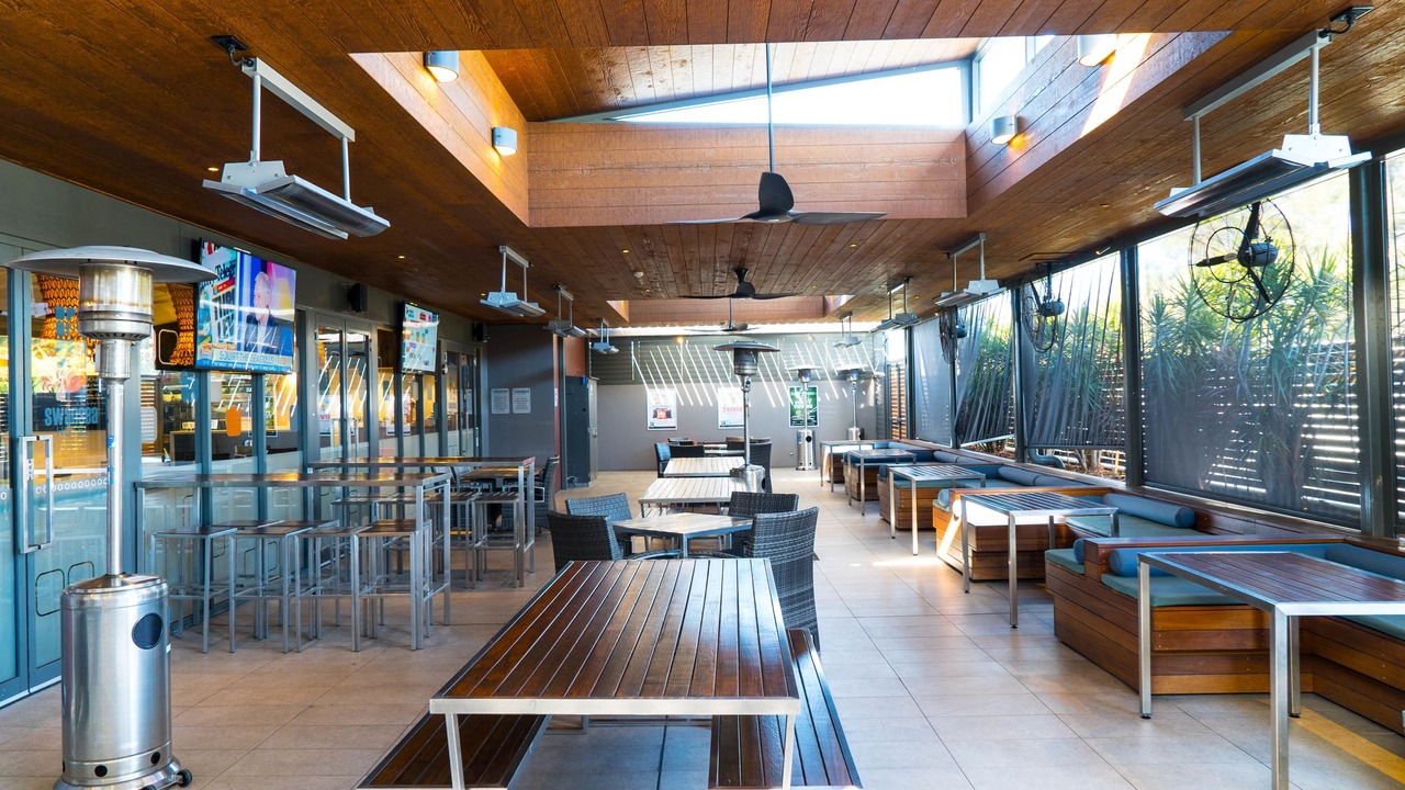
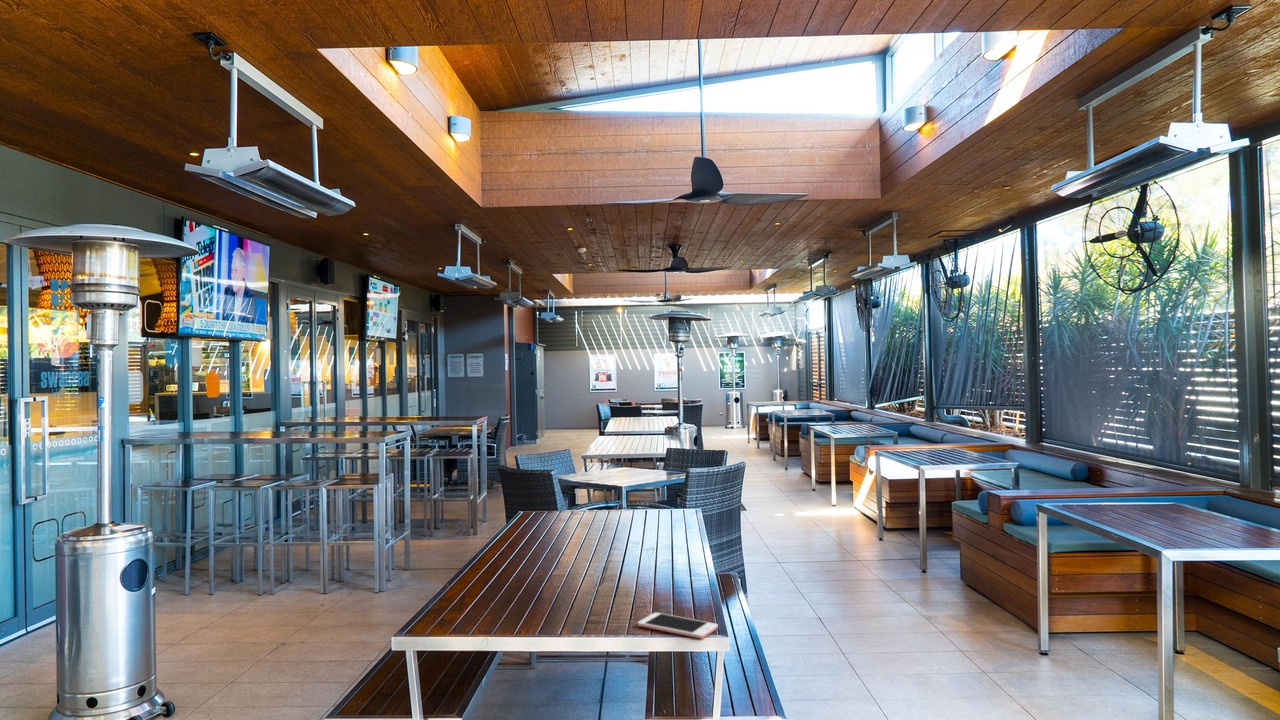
+ cell phone (677, 625)
